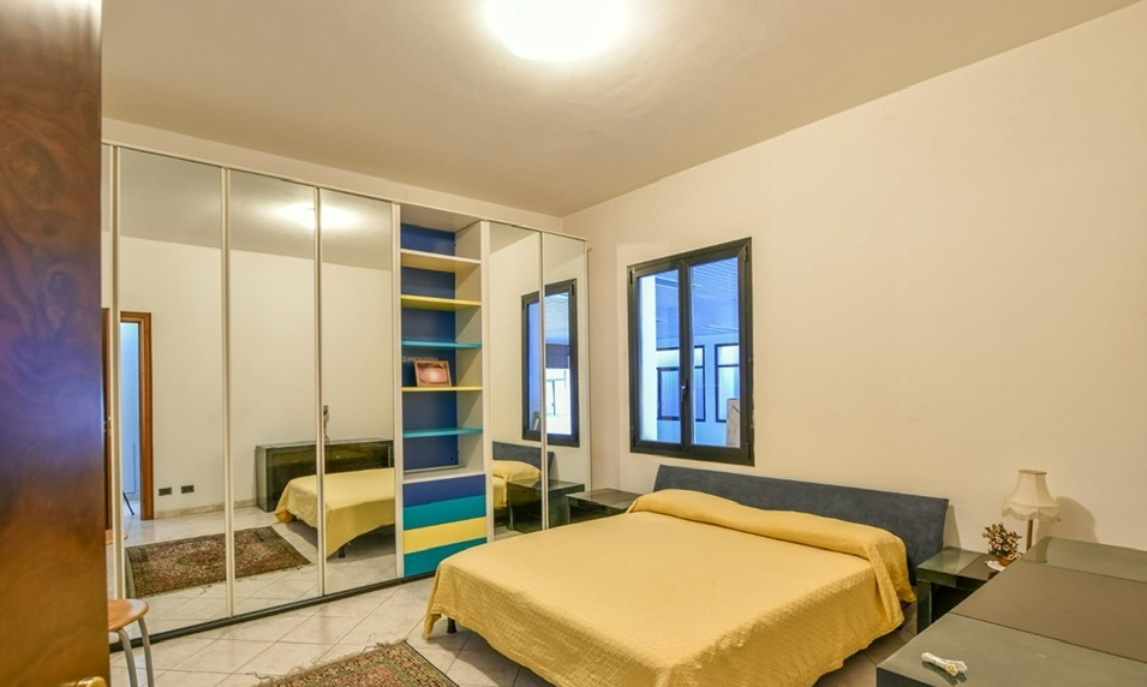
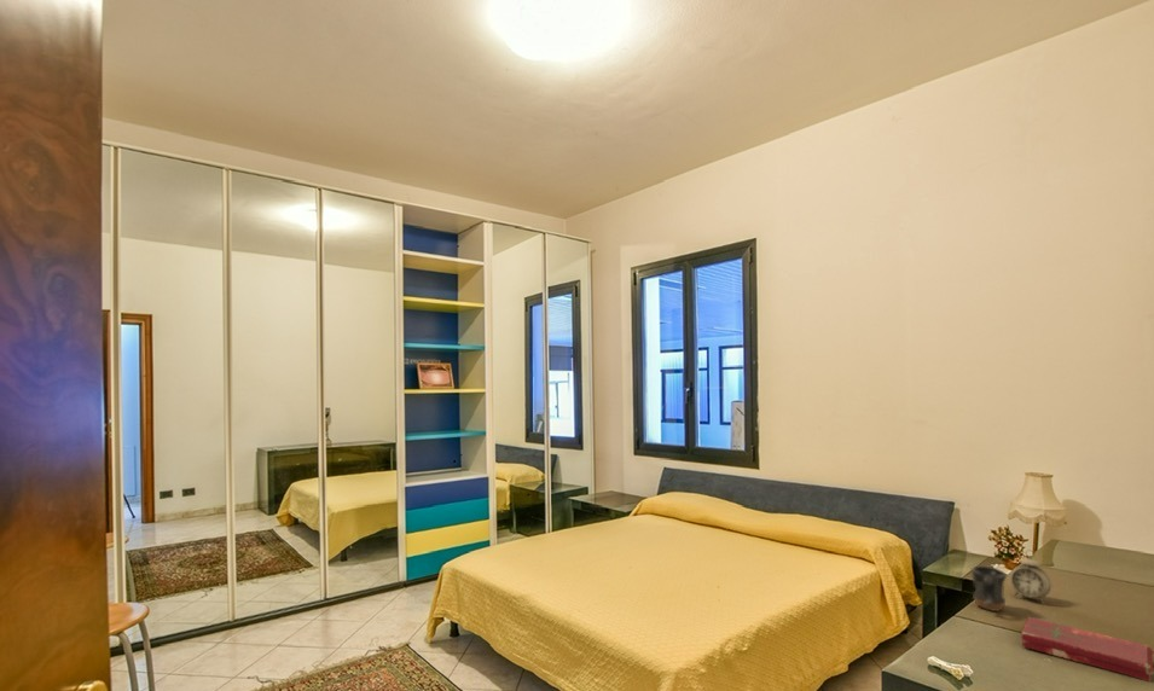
+ book (1085, 646)
+ mug (987, 587)
+ alarm clock (1028, 574)
